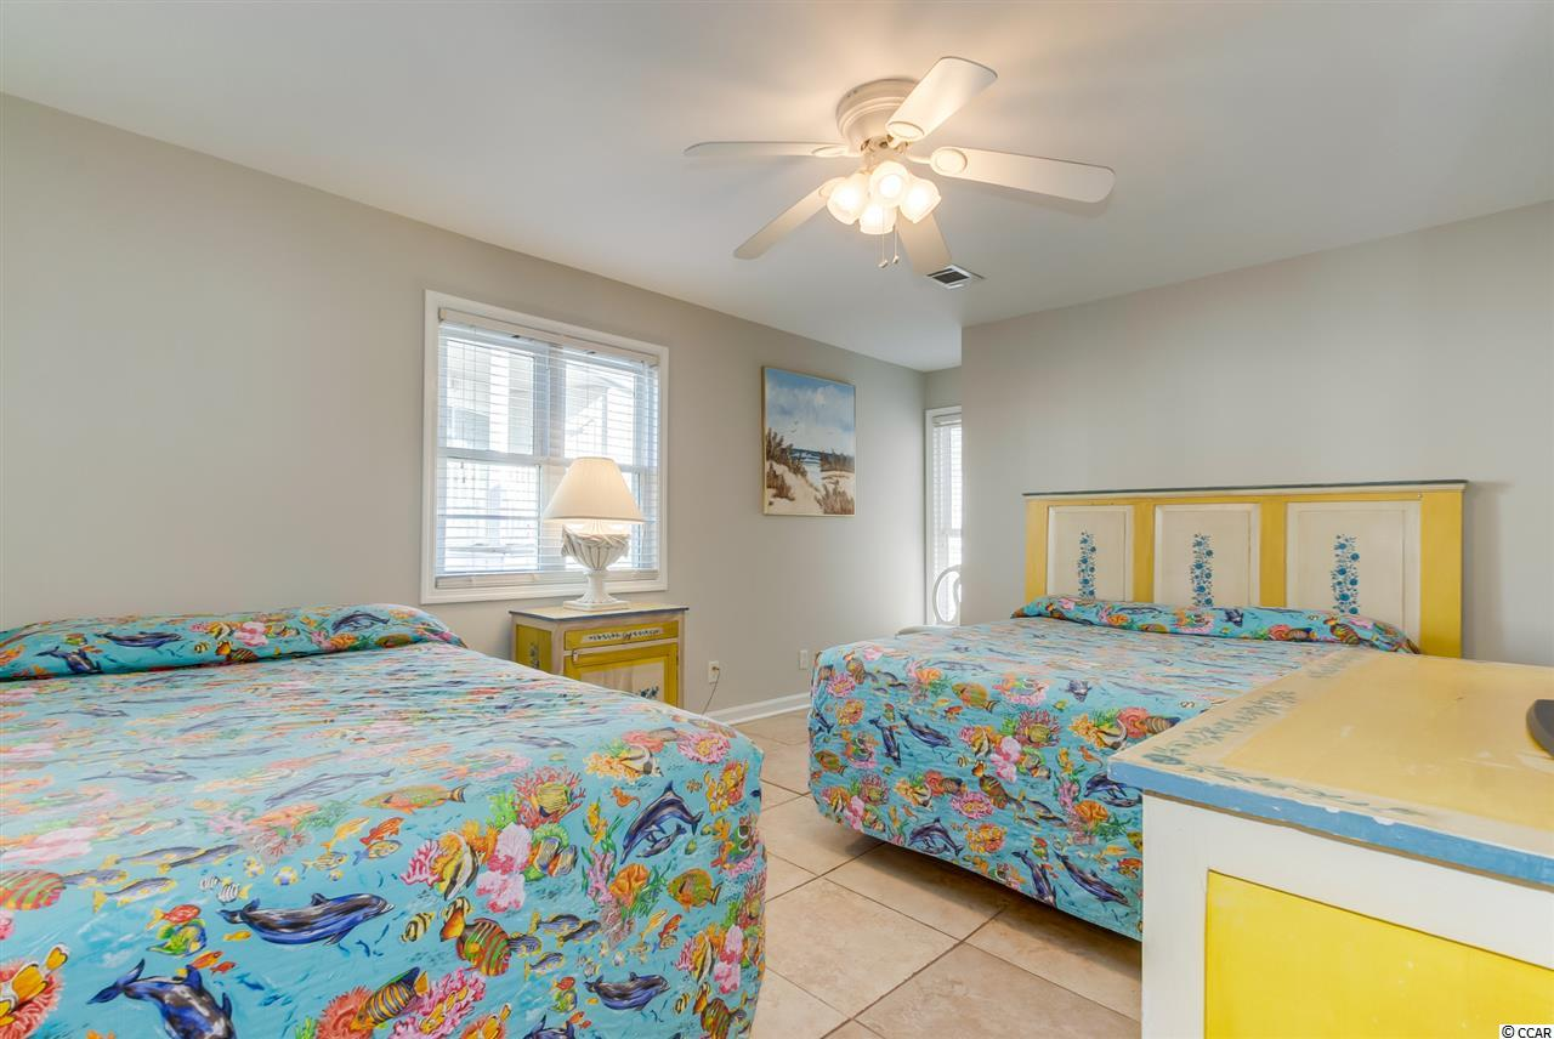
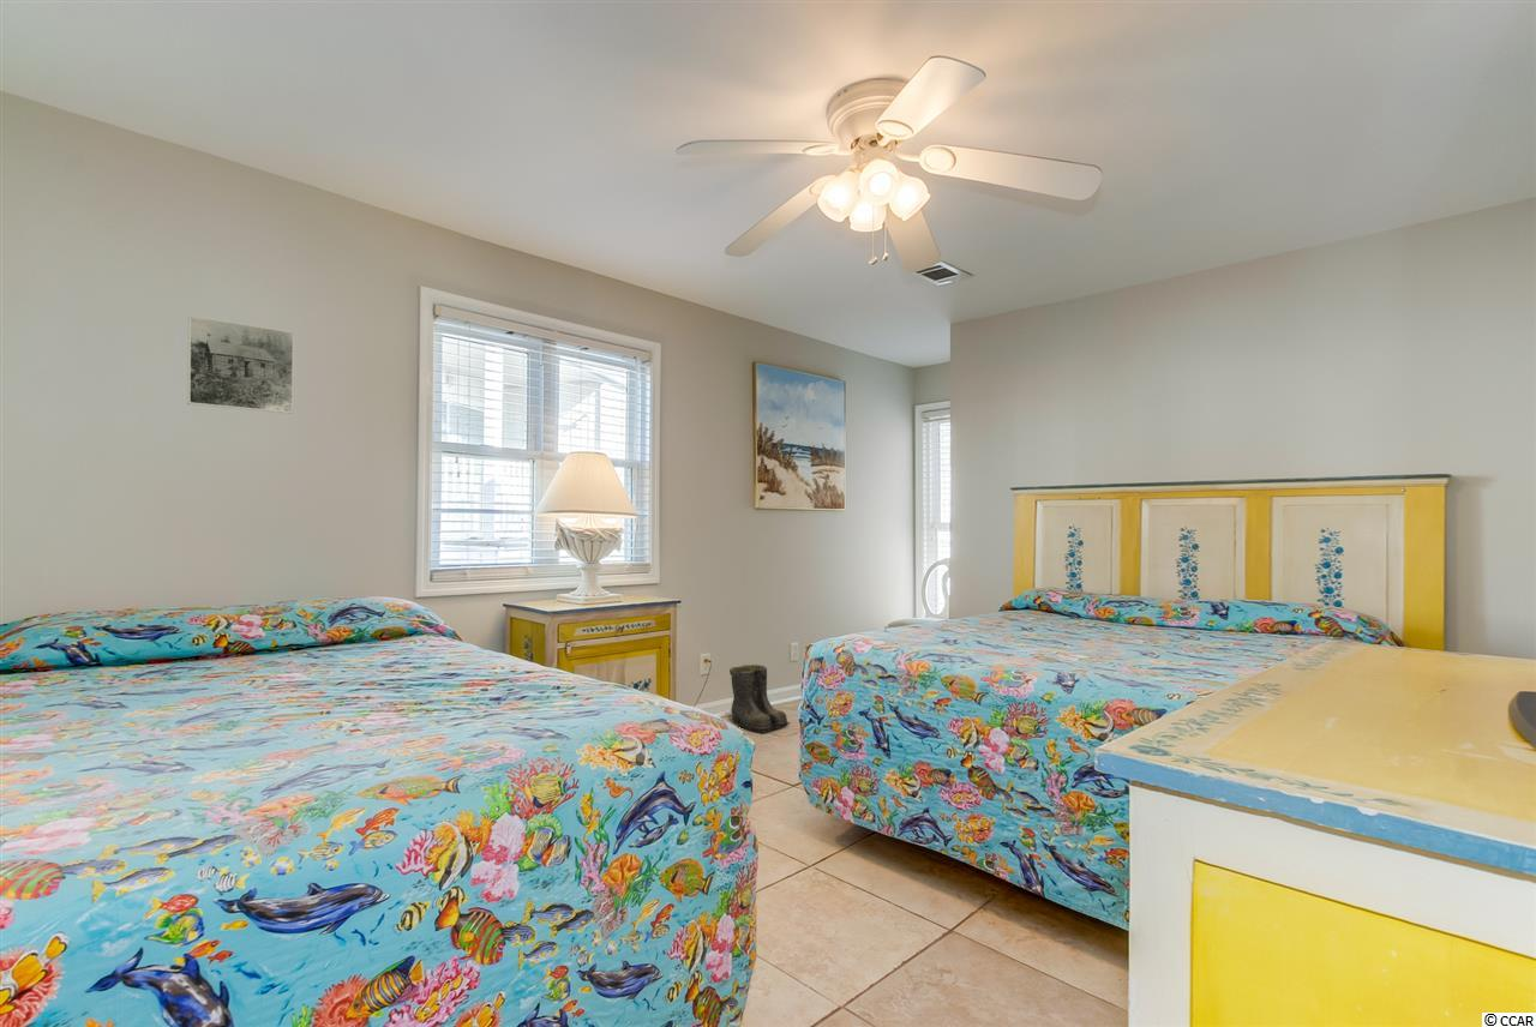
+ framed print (242, 366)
+ boots (757, 696)
